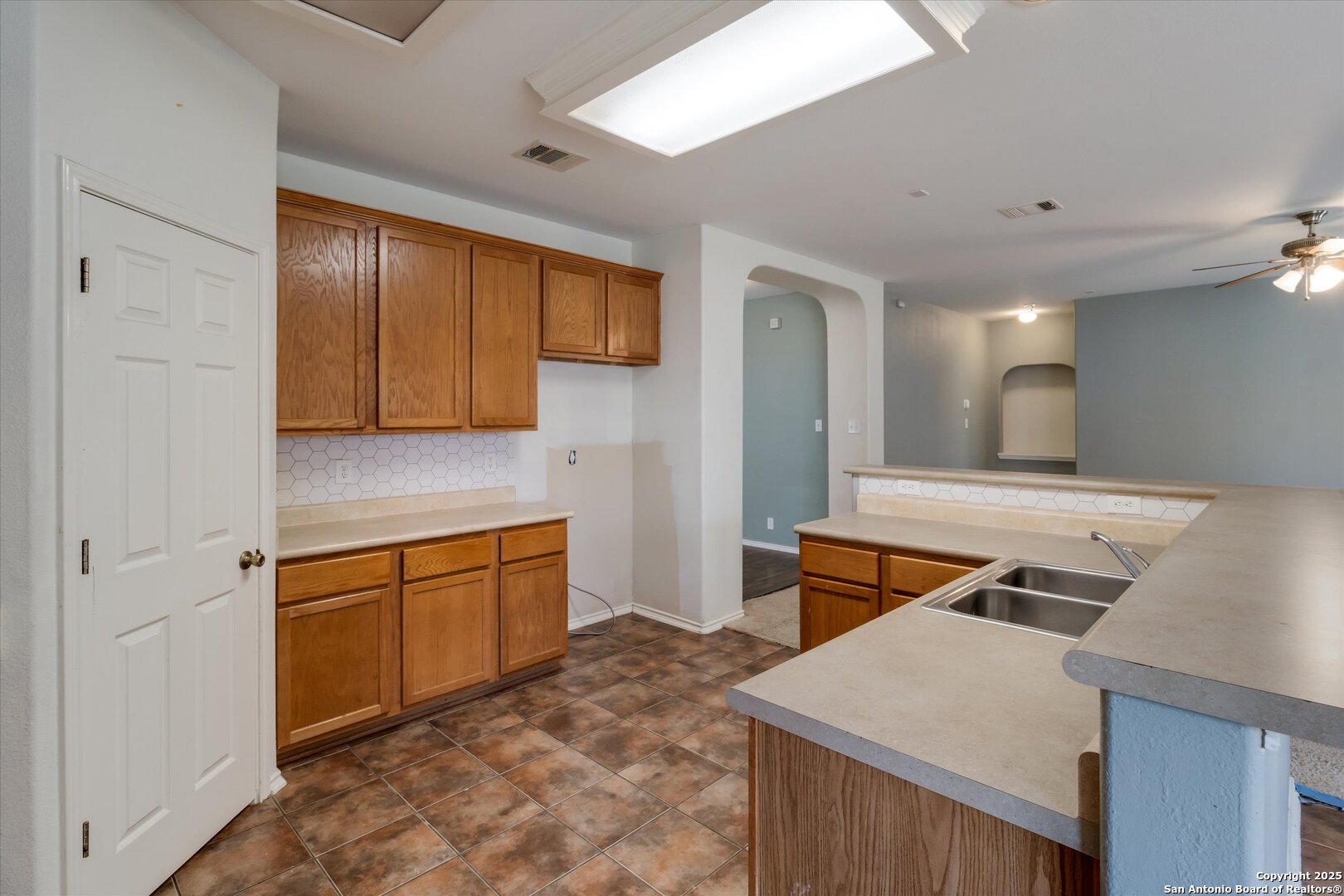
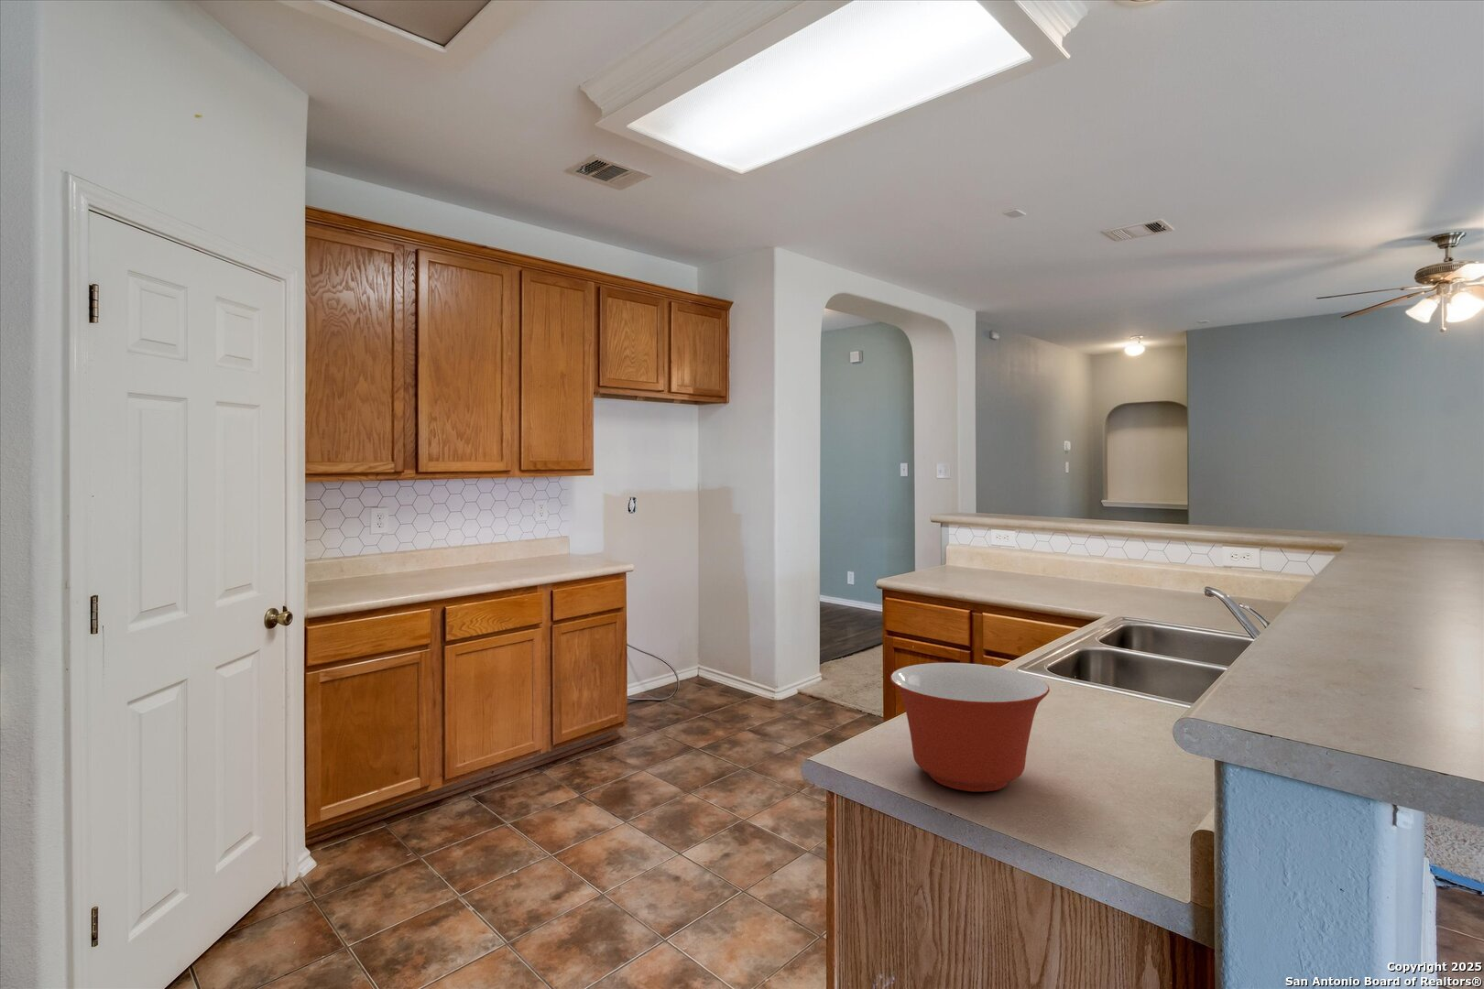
+ mixing bowl (967, 729)
